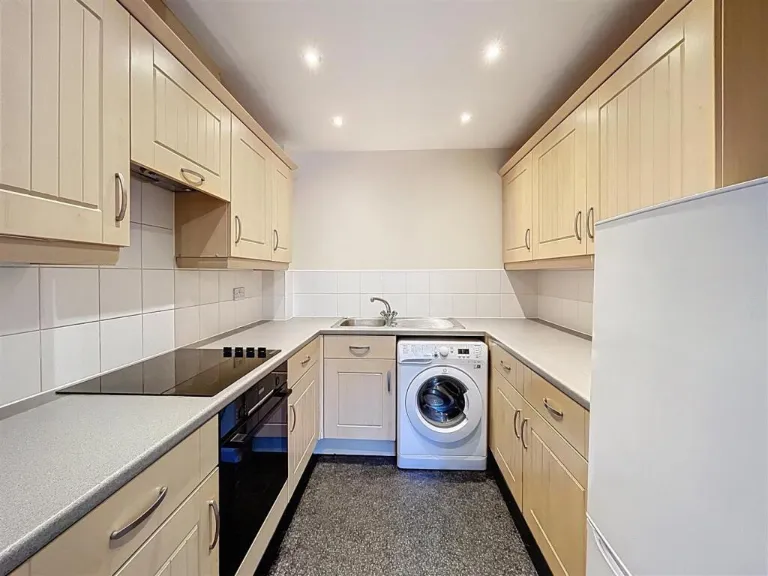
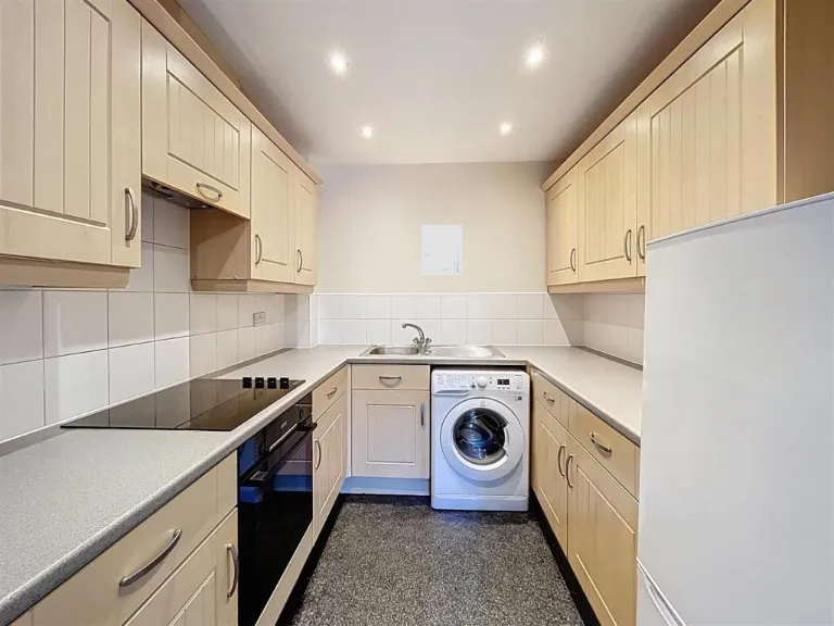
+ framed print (441, 249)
